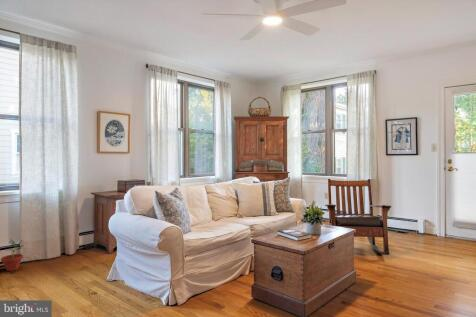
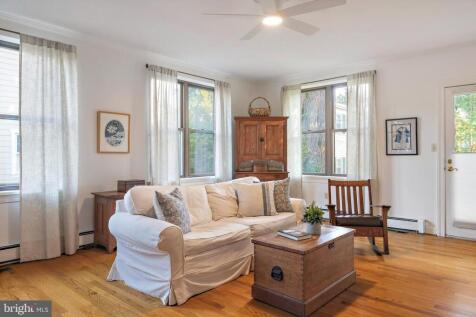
- potted plant (13, 254)
